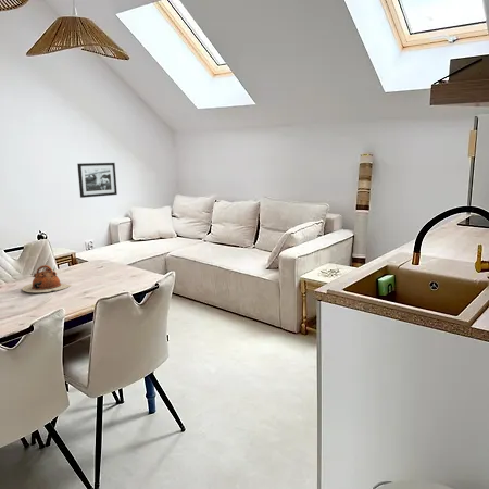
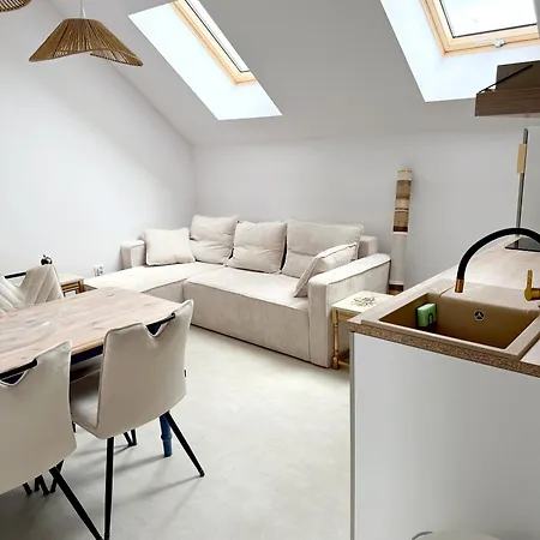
- picture frame (98, 179)
- teapot (47, 275)
